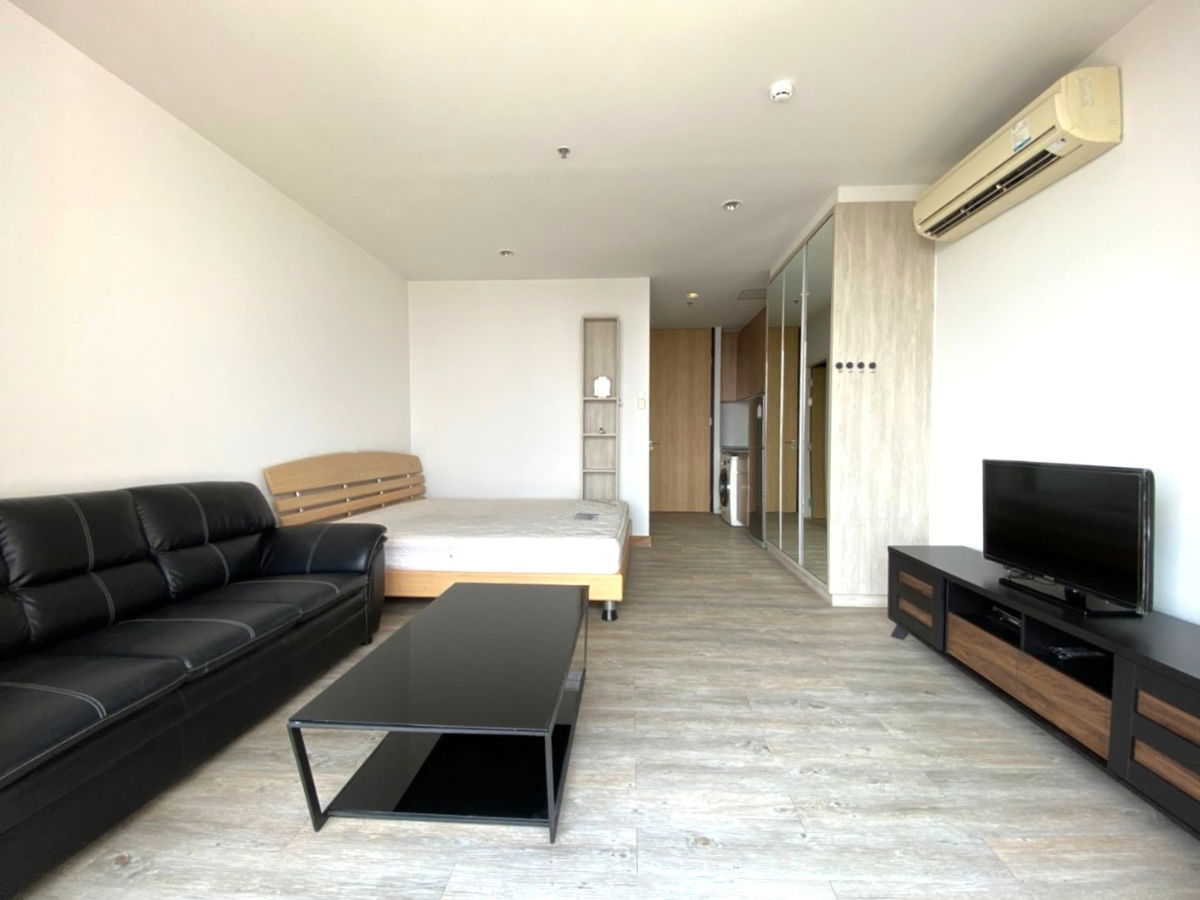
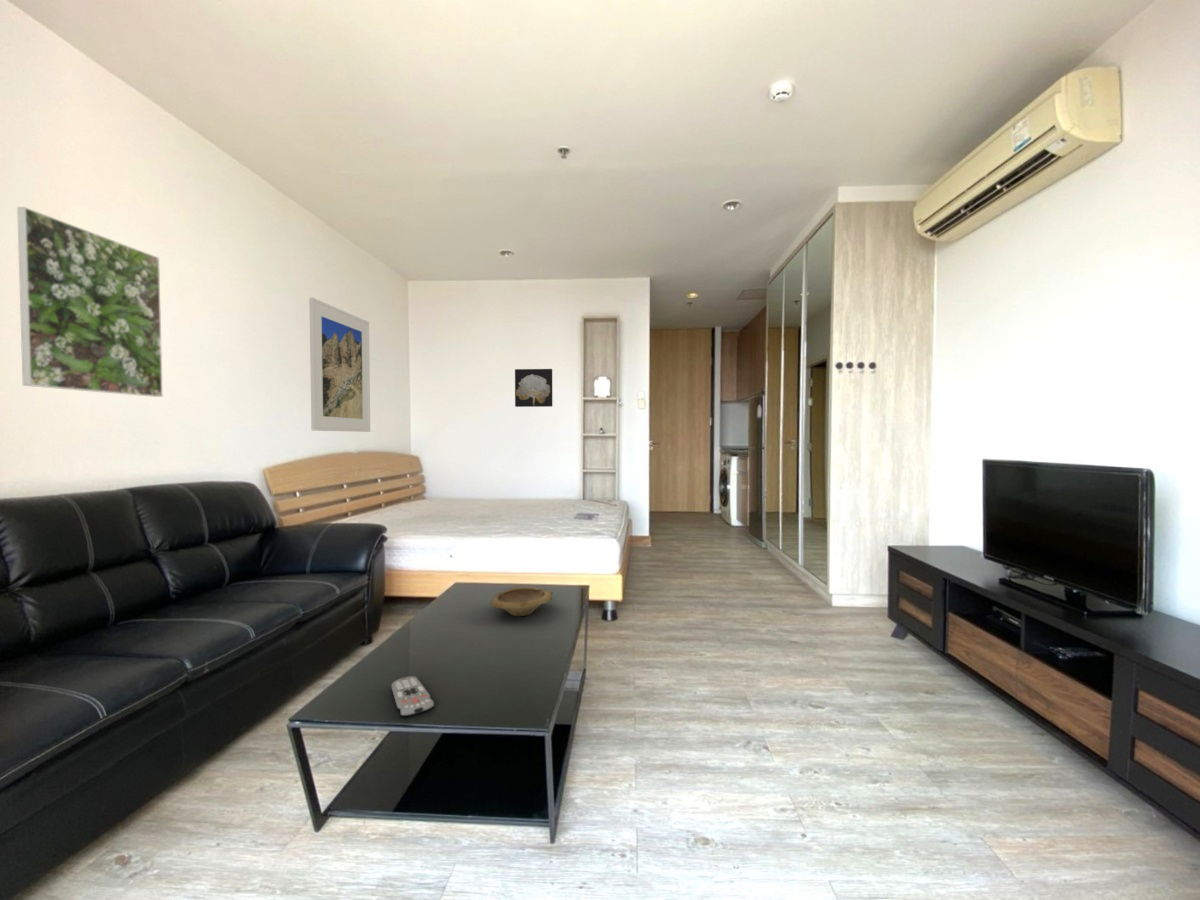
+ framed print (342, 371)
+ bowl (521, 603)
+ remote control (410, 694)
+ wall art (533, 387)
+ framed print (99, 314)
